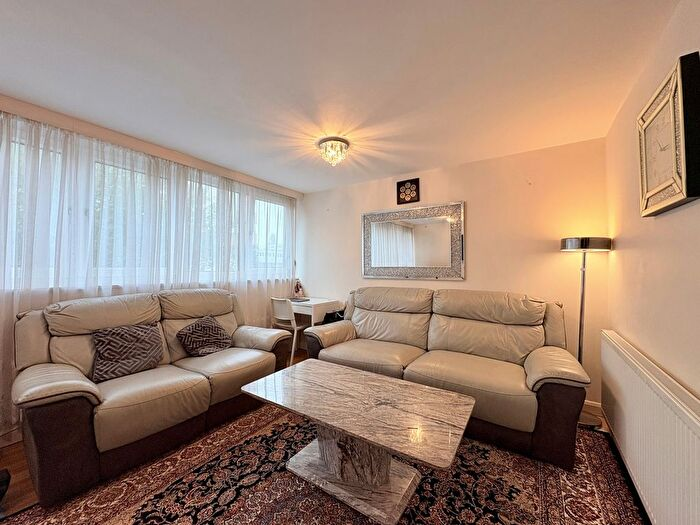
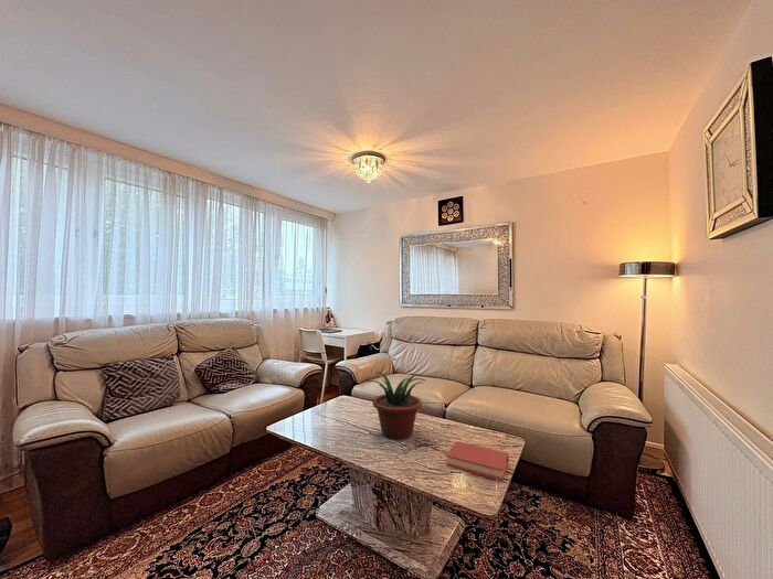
+ book (477, 459)
+ potted plant (398, 403)
